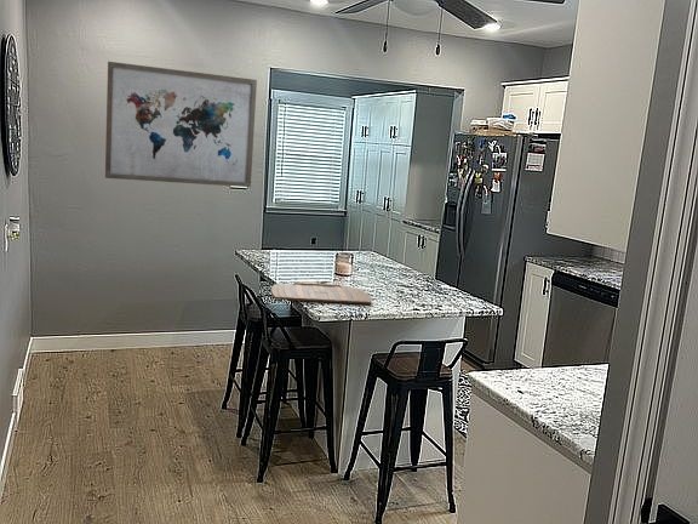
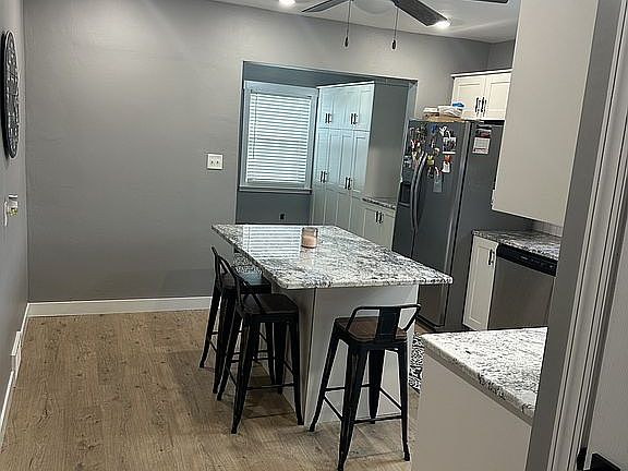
- wall art (182, 127)
- cutting board (319, 289)
